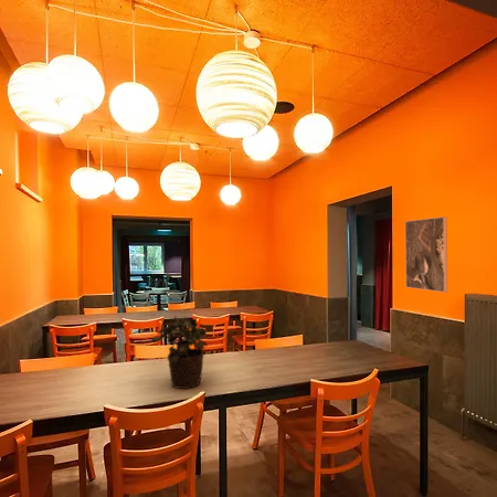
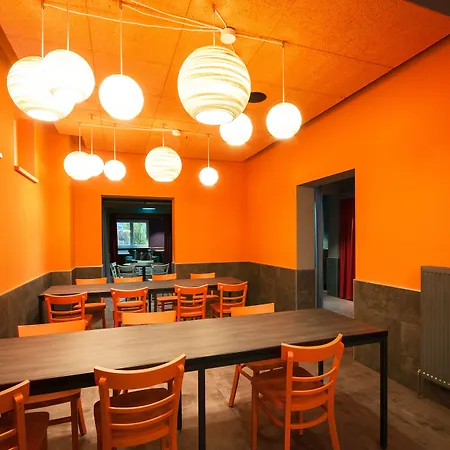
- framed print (424, 254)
- potted plant (182, 348)
